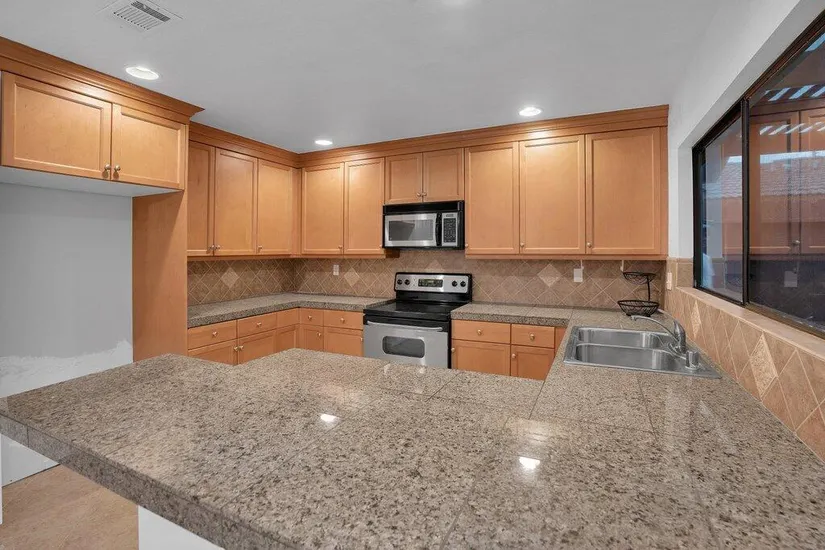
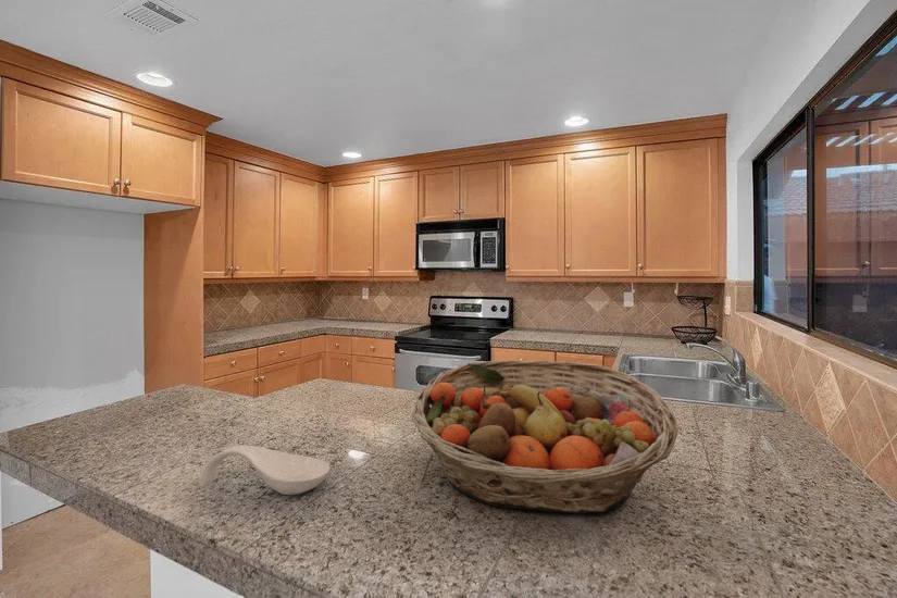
+ fruit basket (536, 424)
+ spoon rest (265, 468)
